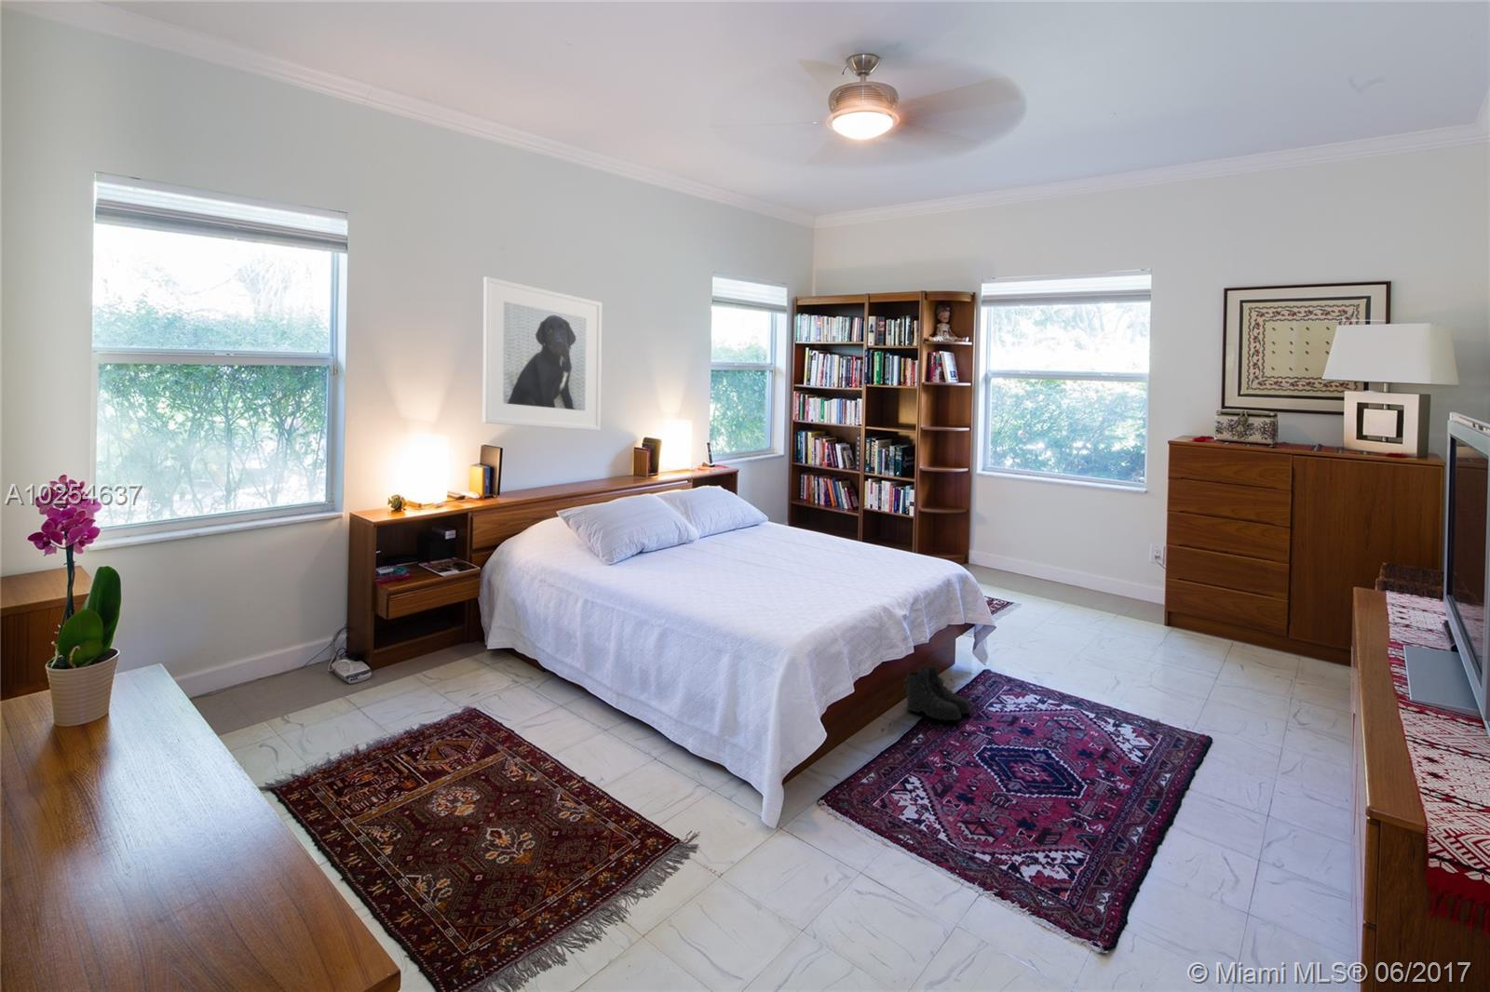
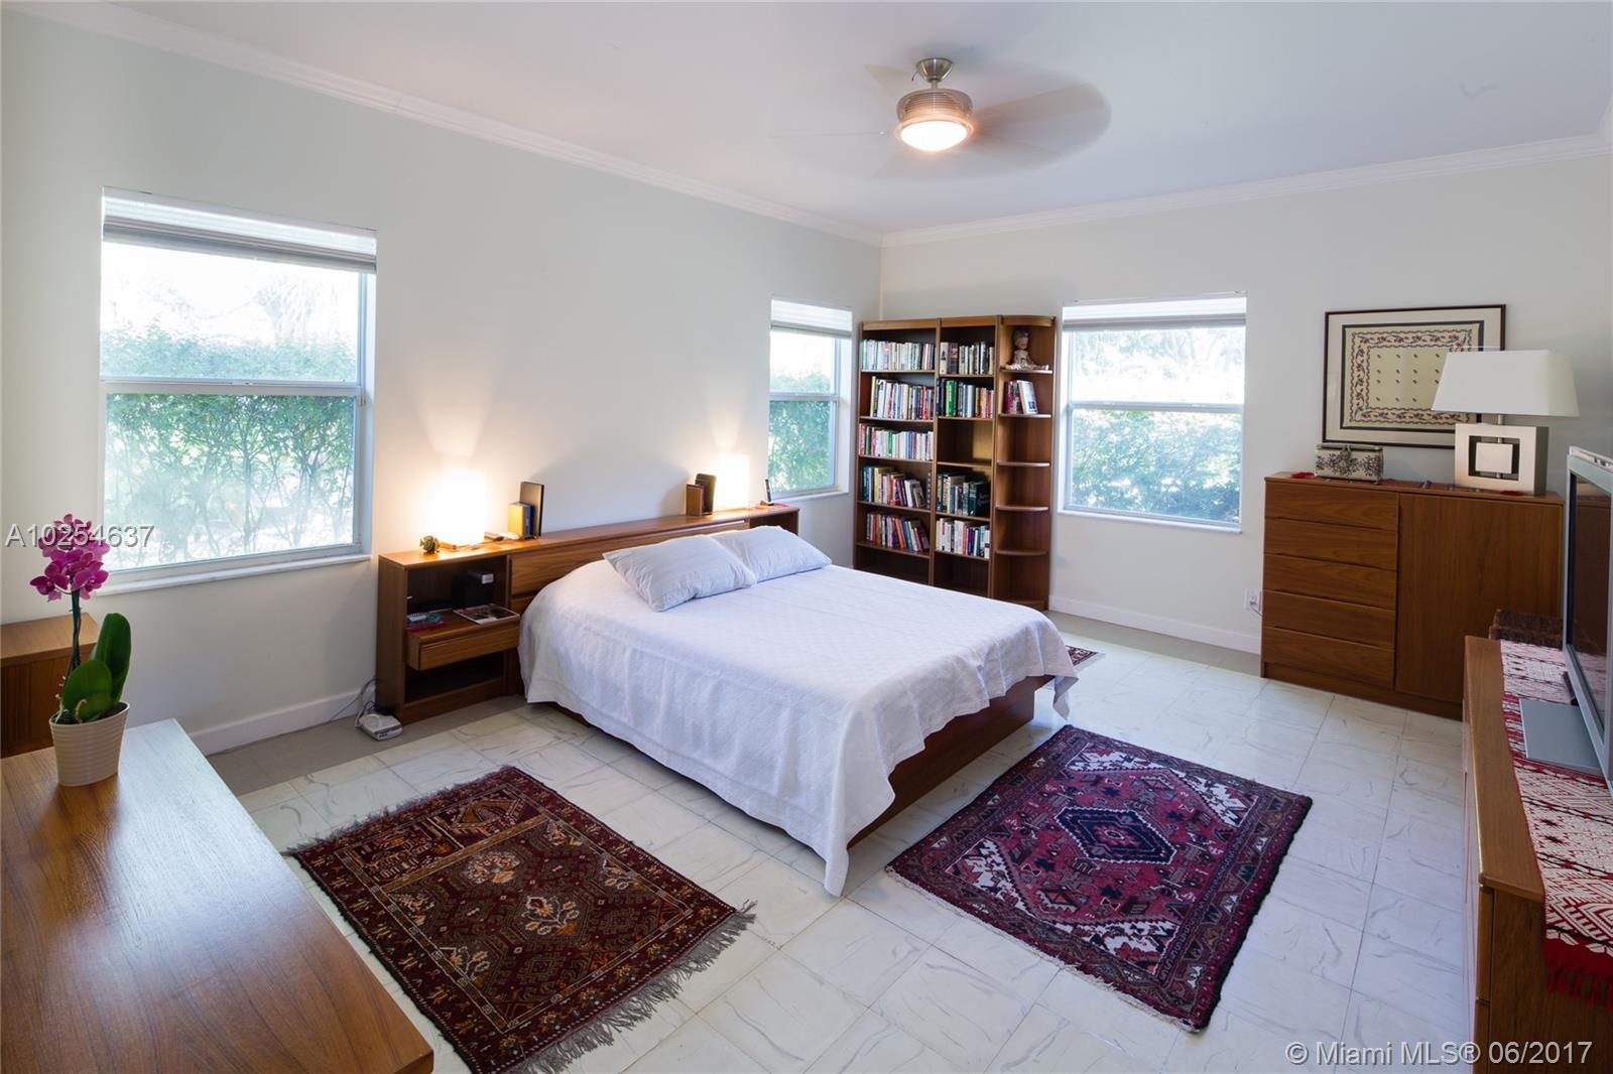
- boots (938, 690)
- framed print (546, 359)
